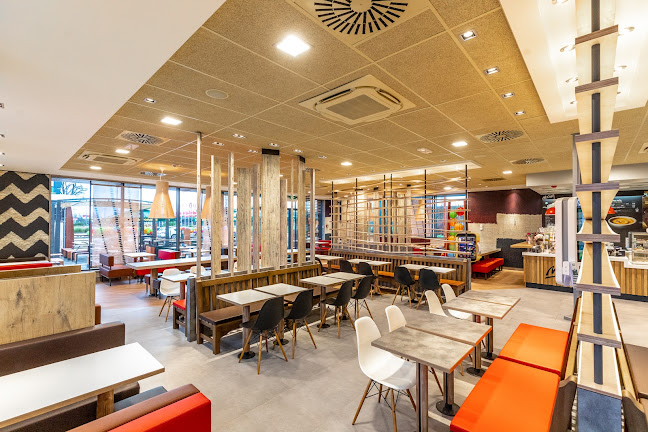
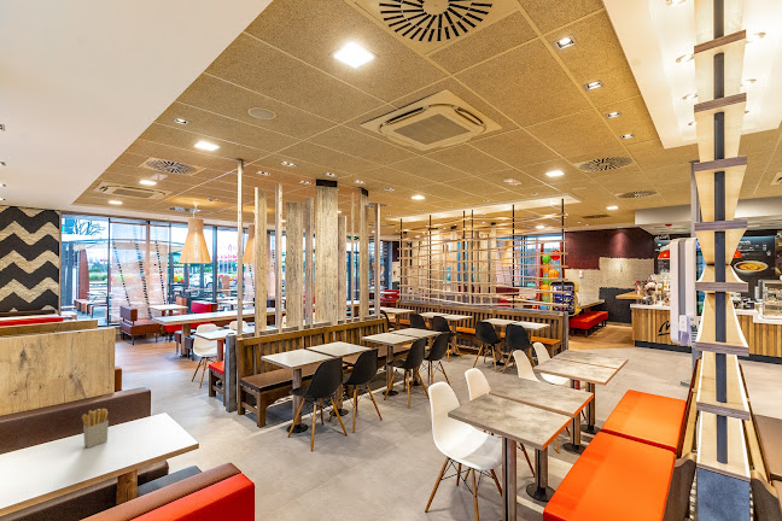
+ french fries (95, 426)
